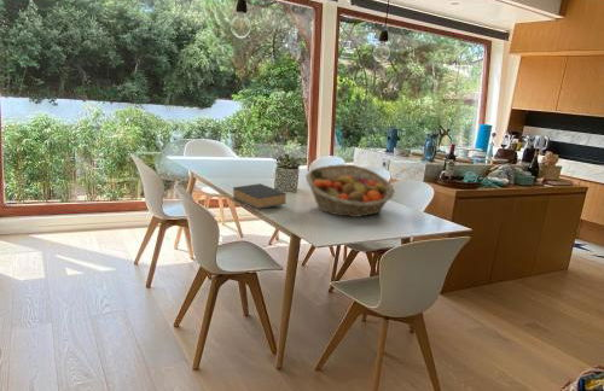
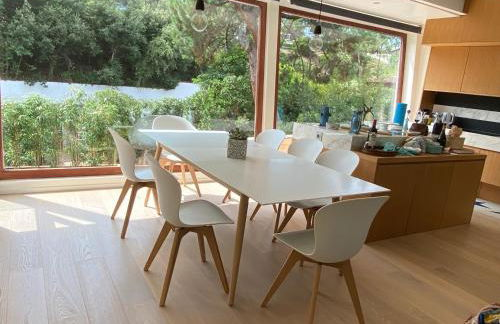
- fruit basket (349, 189)
- book (259, 196)
